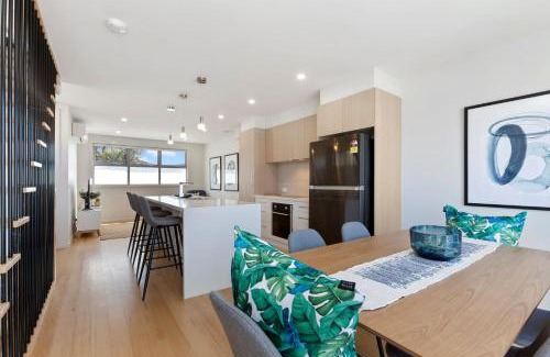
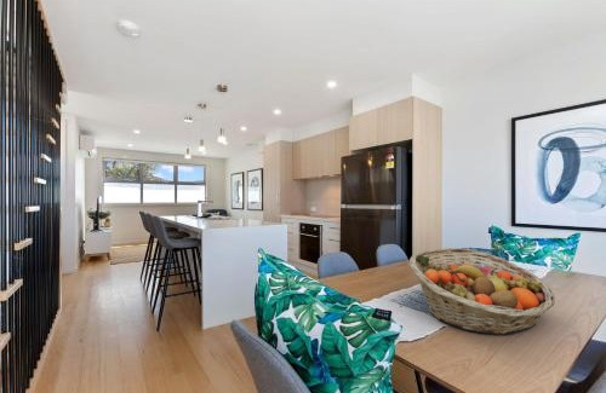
+ fruit basket (476, 285)
